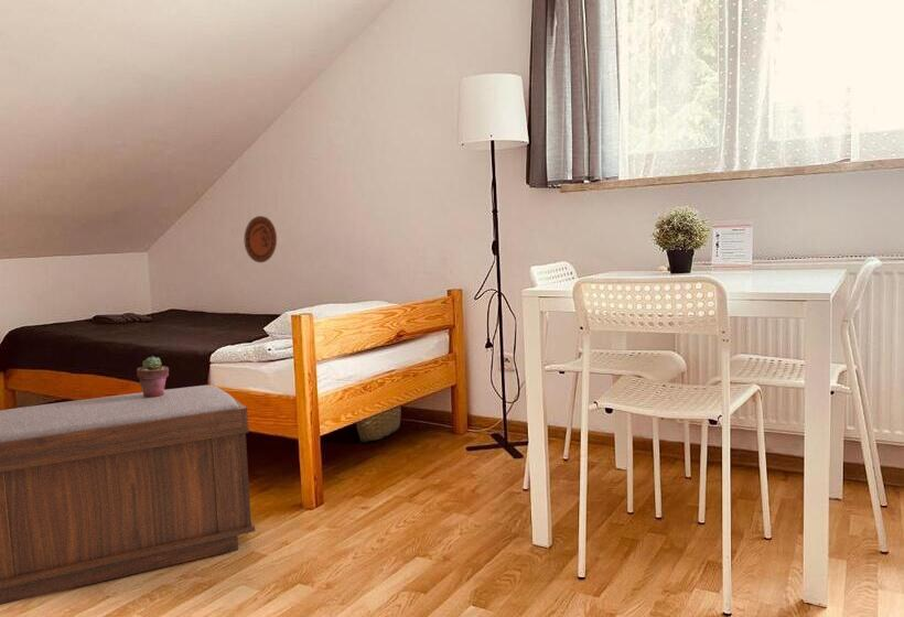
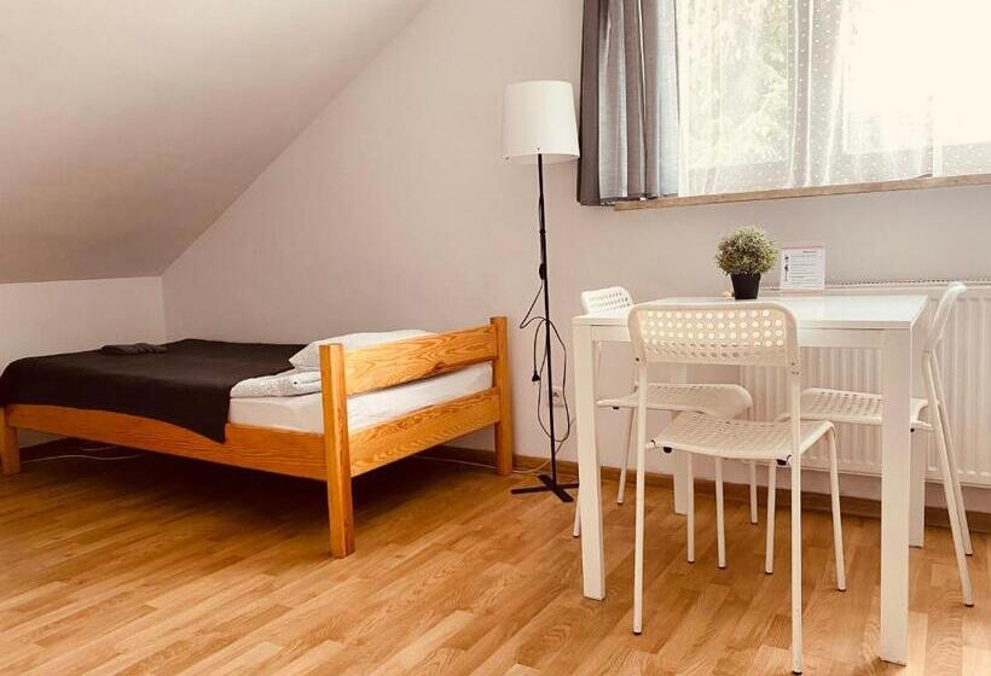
- flask (389, 410)
- potted succulent (152, 376)
- bench (110, 480)
- decorative plate (260, 239)
